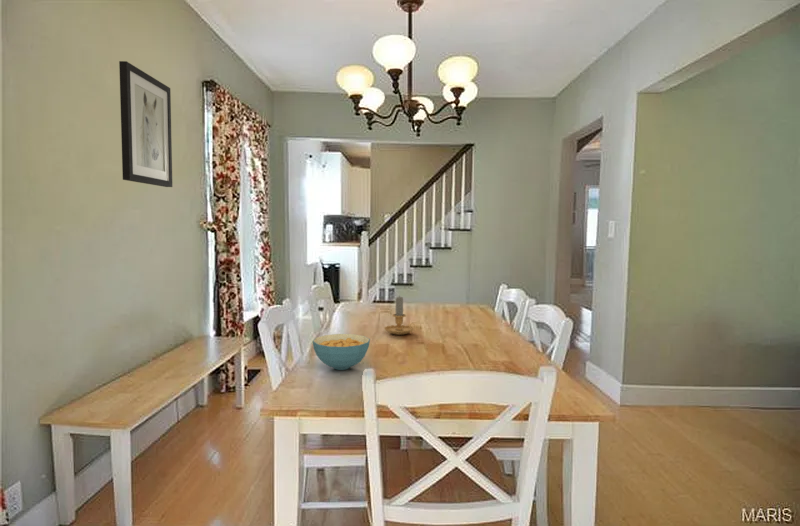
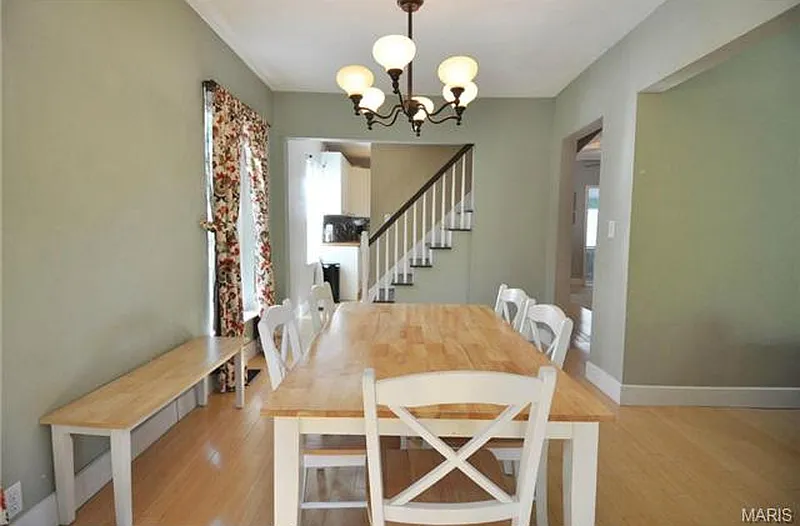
- cereal bowl (341, 353)
- candle (401, 314)
- wall art (148, 130)
